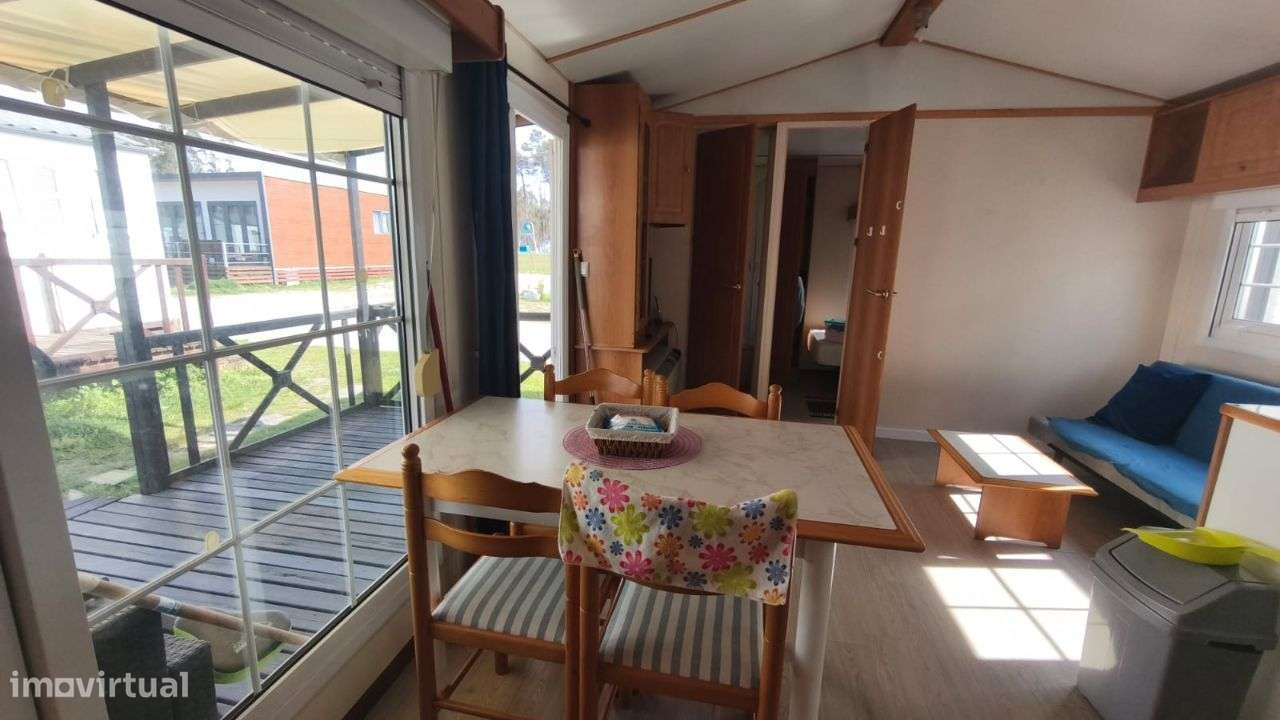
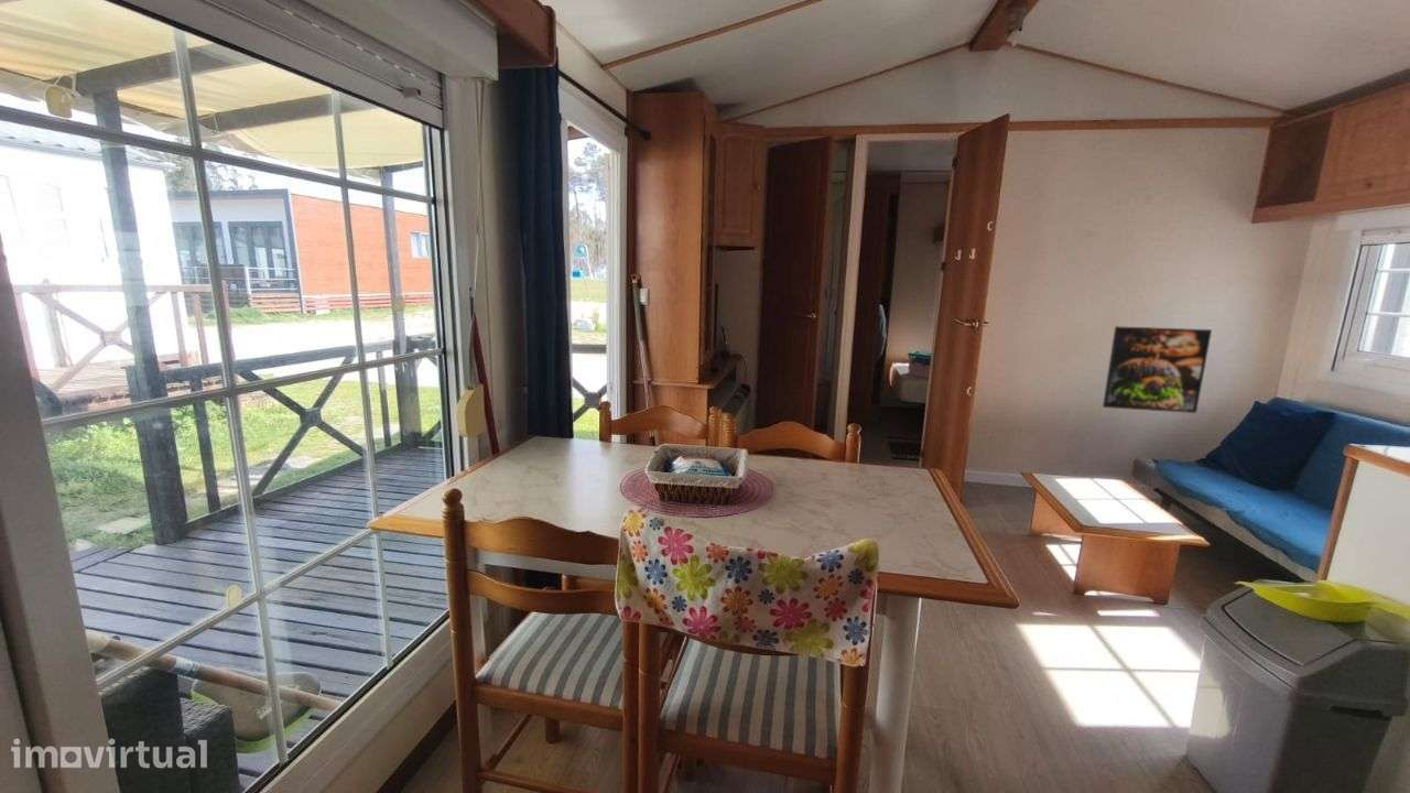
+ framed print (1156, 369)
